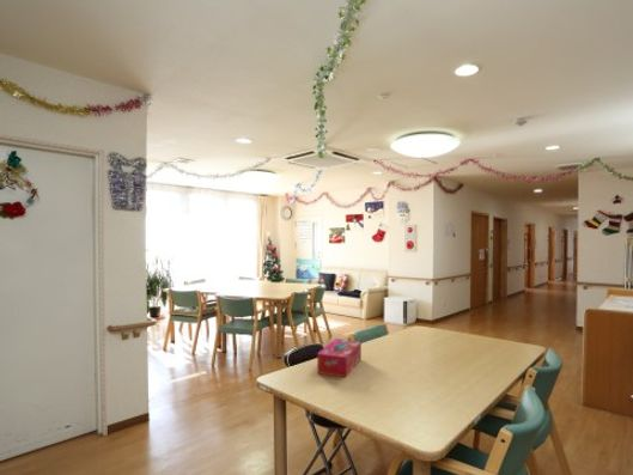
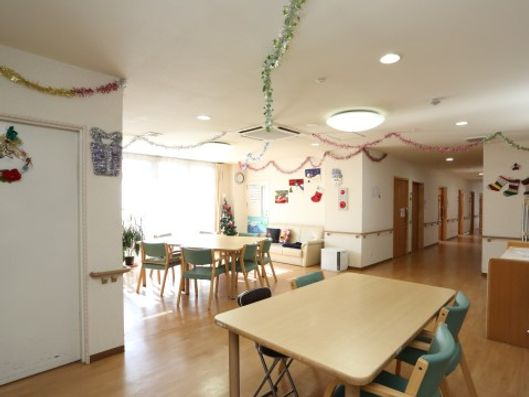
- tissue box (340, 355)
